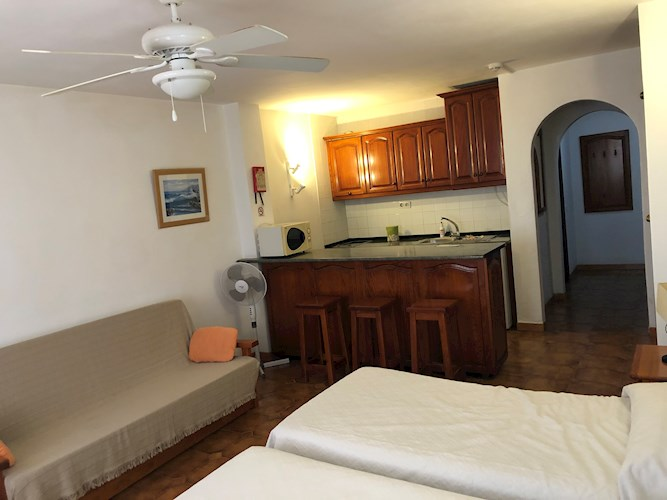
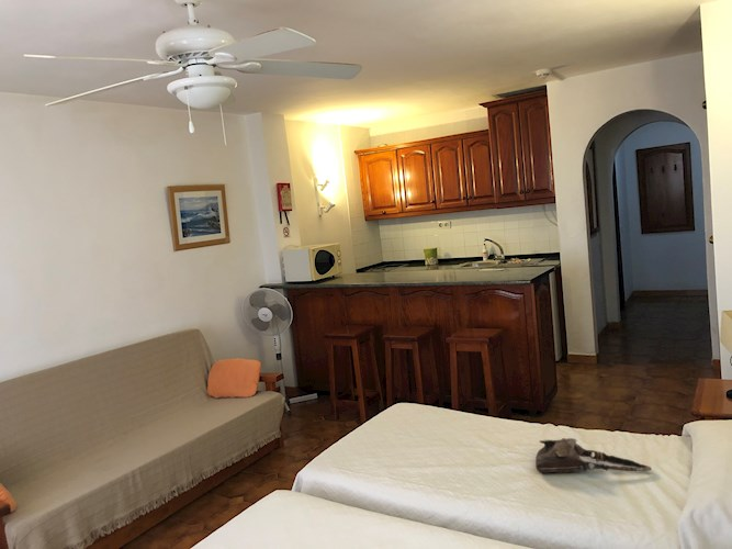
+ shoulder bag (589, 455)
